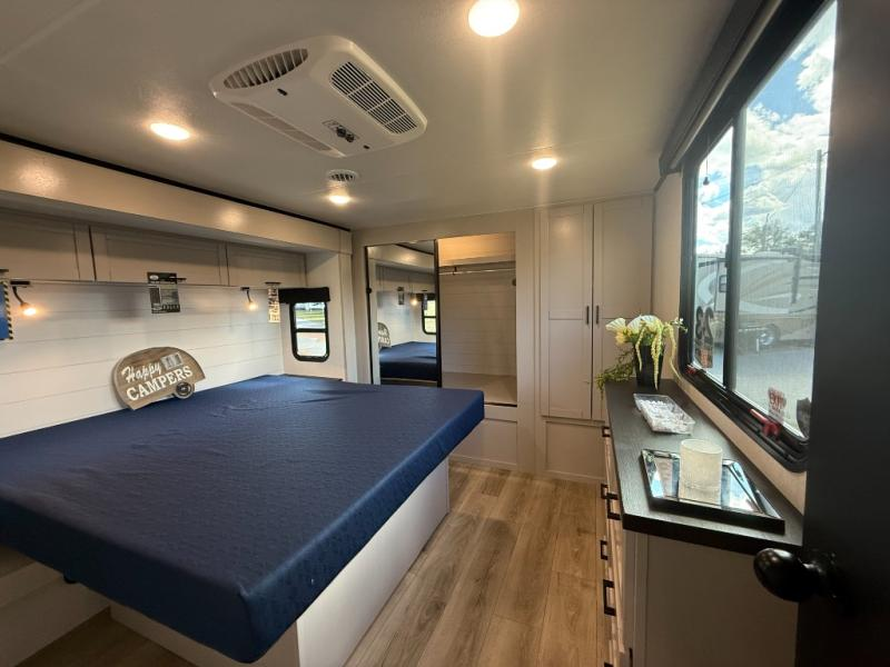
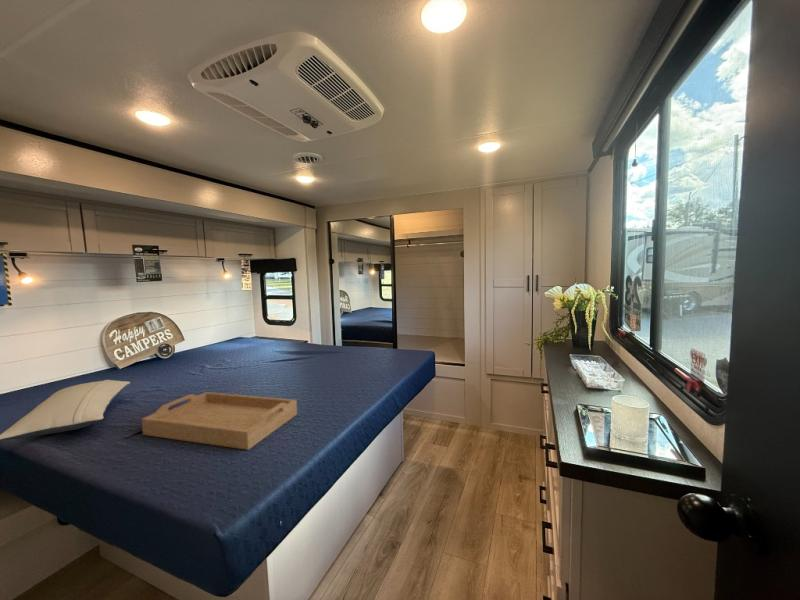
+ pillow (77, 404)
+ serving tray (223, 414)
